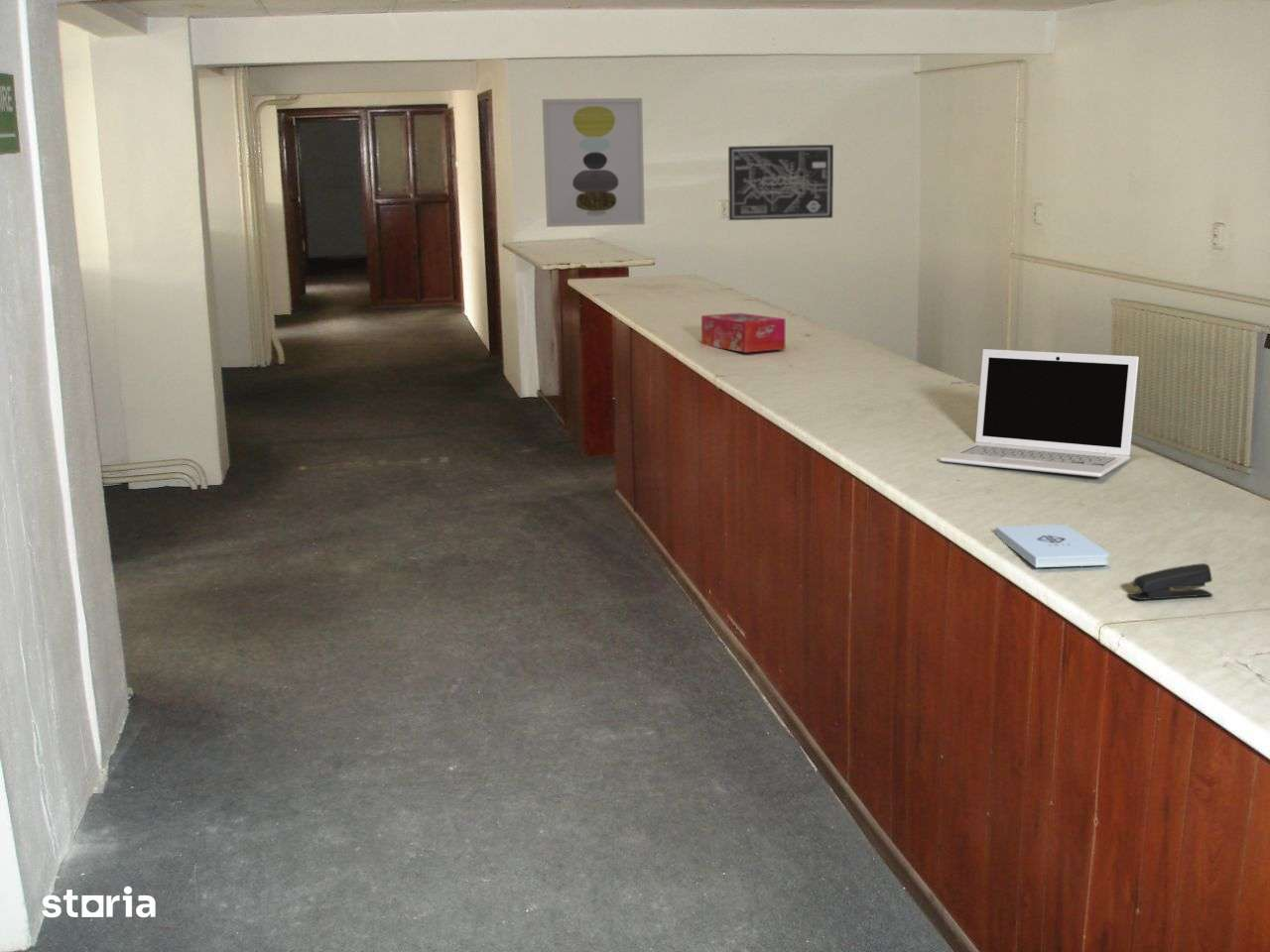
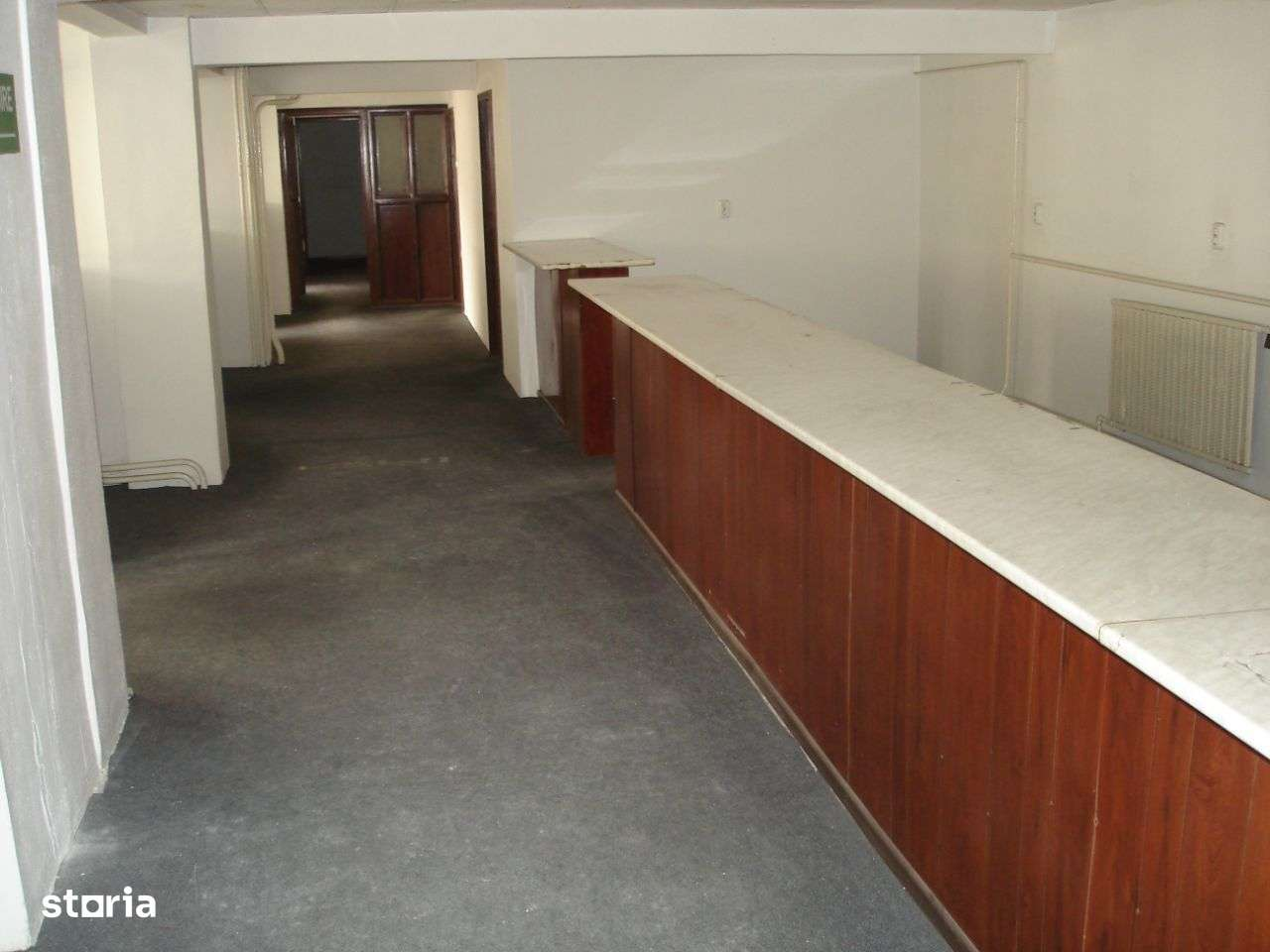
- wall art (594, 163)
- notepad (1051, 544)
- wall art (781, 182)
- stapler (1171, 580)
- laptop (1038, 410)
- tissue box (742, 331)
